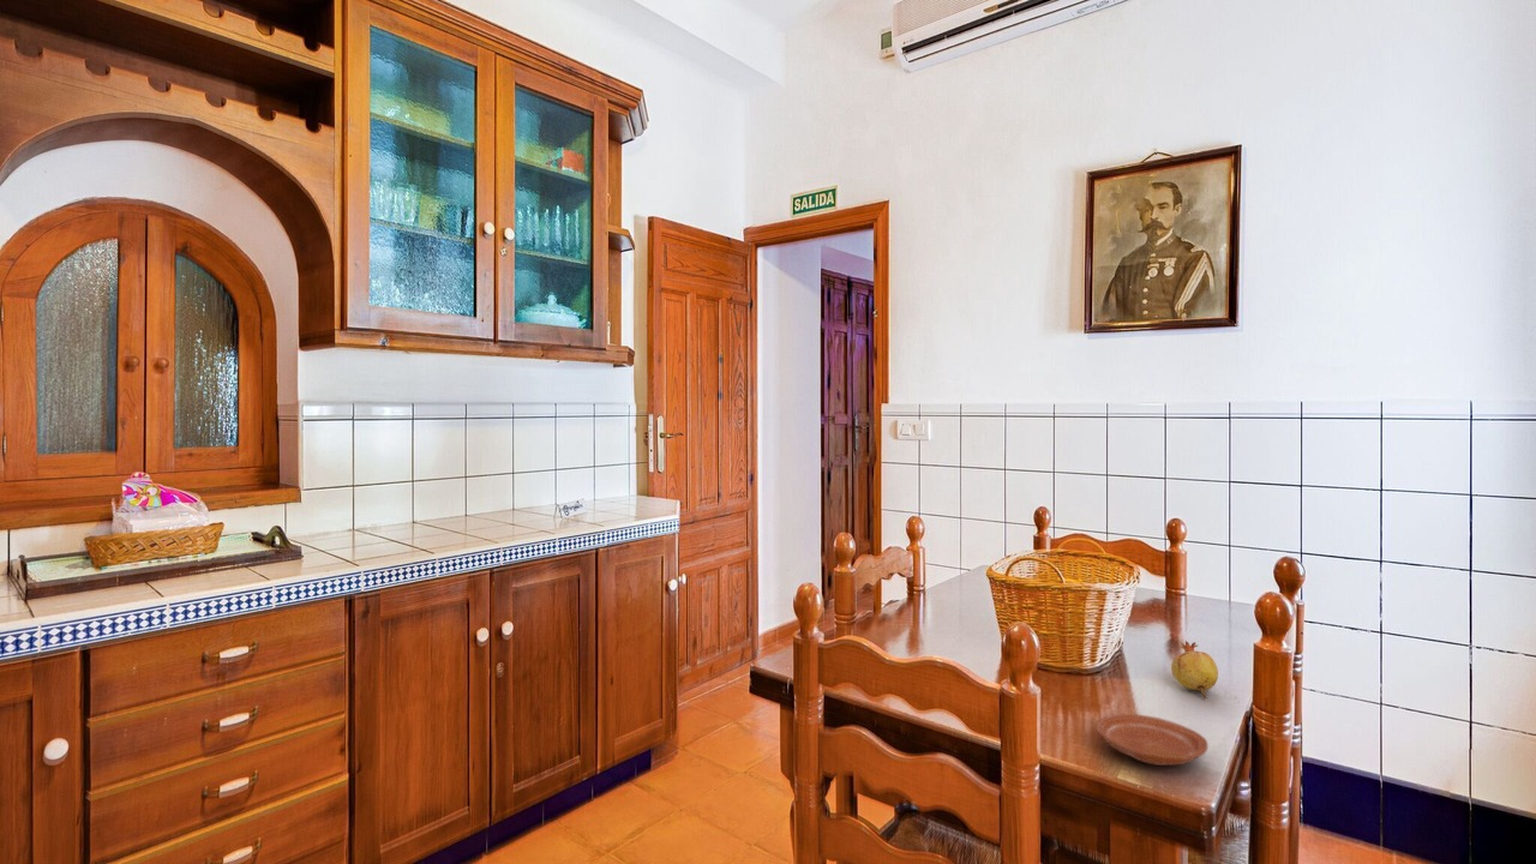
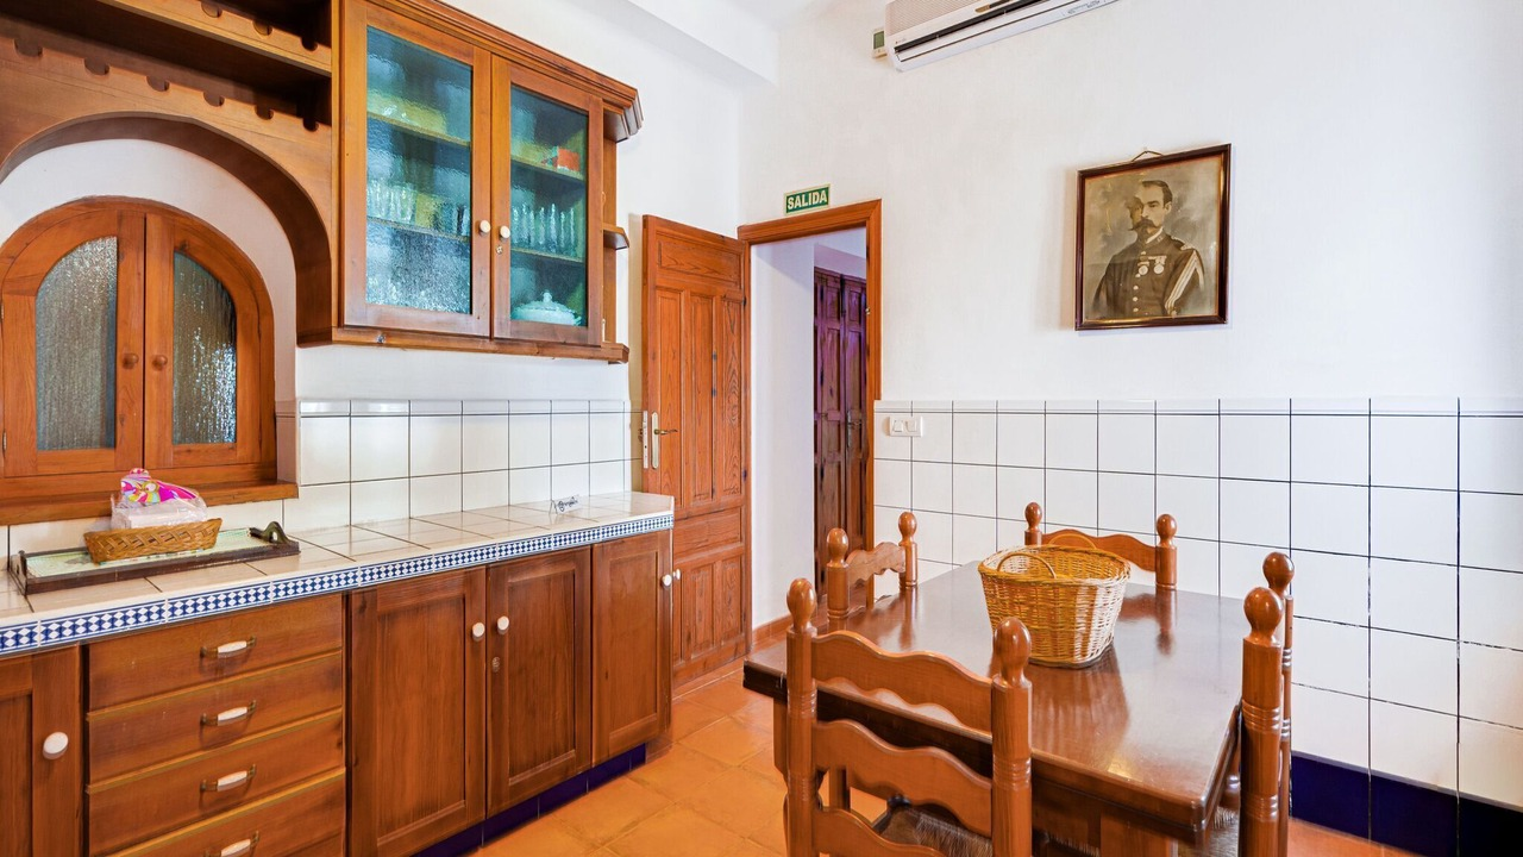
- plate (1150, 744)
- fruit (1194, 666)
